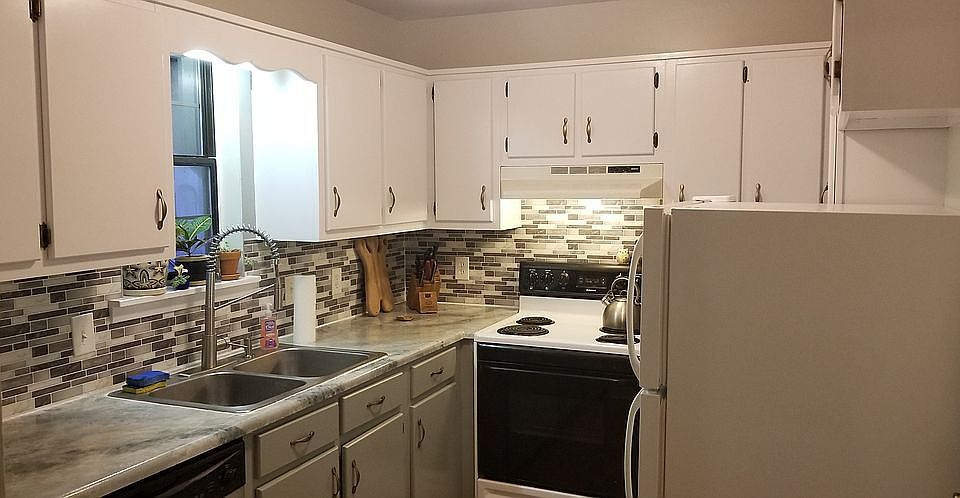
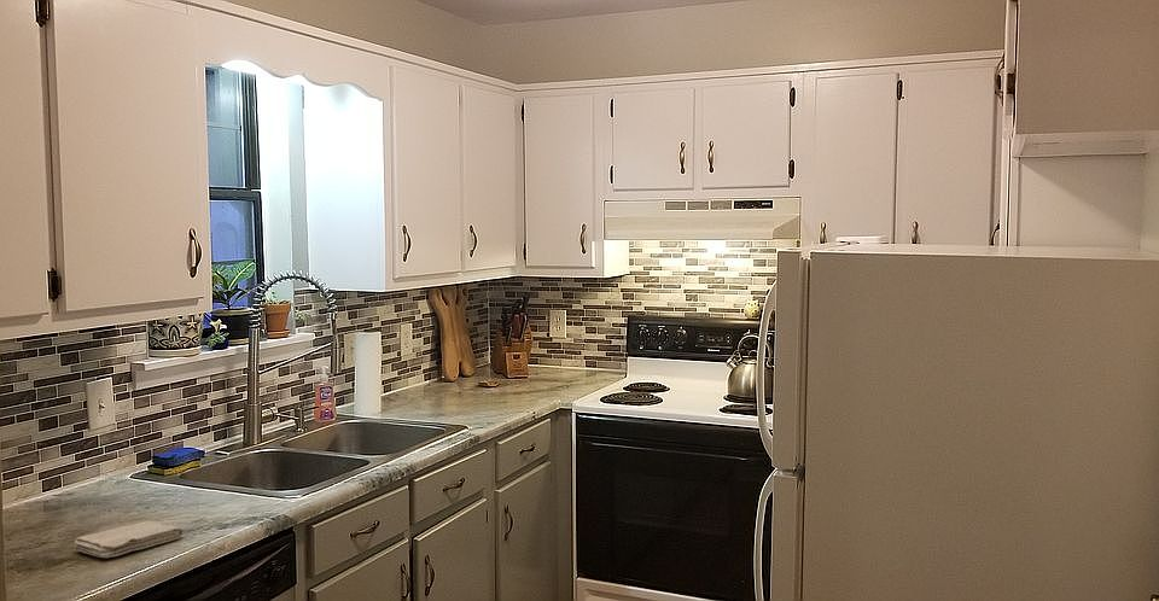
+ washcloth (128, 537)
